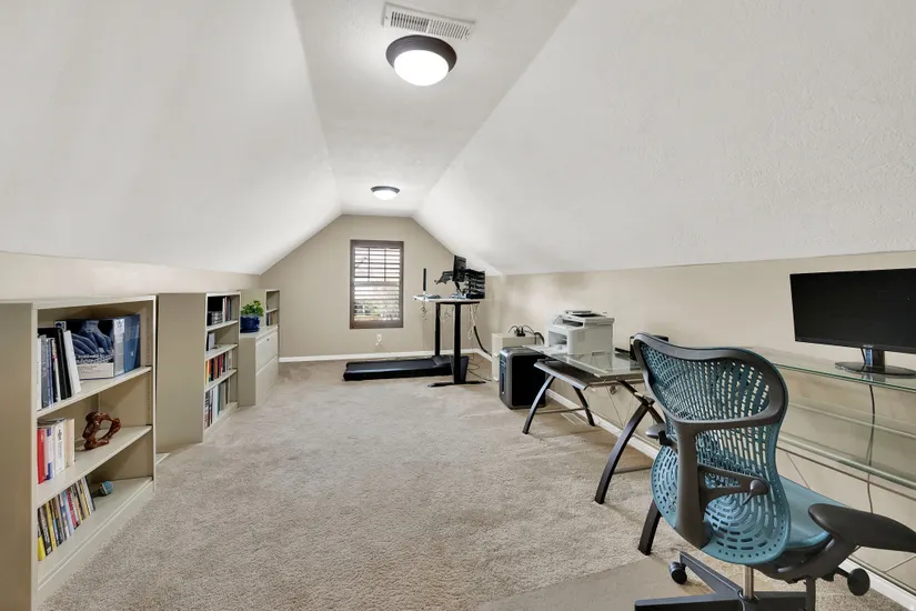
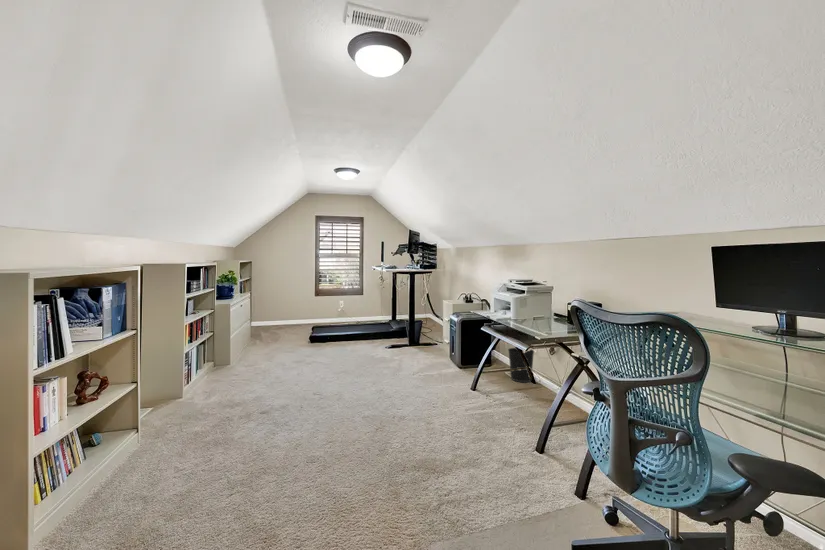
+ wastebasket (521, 364)
